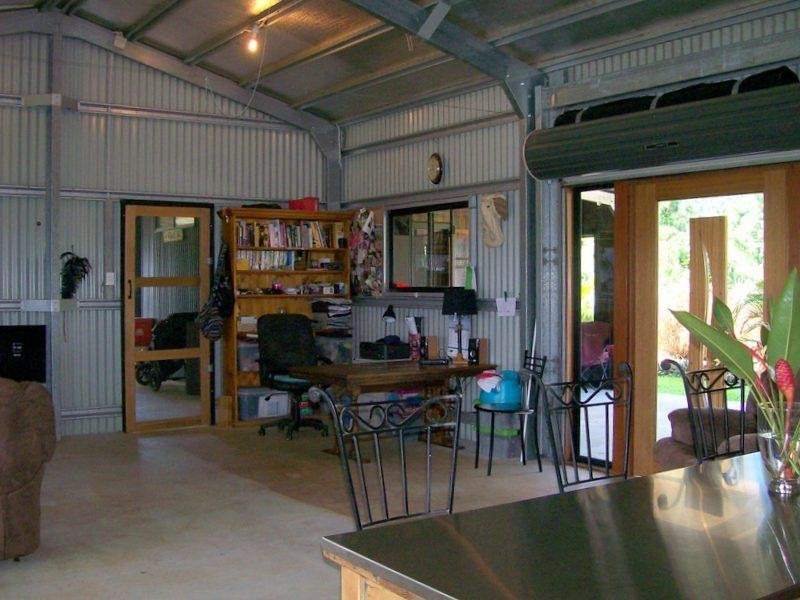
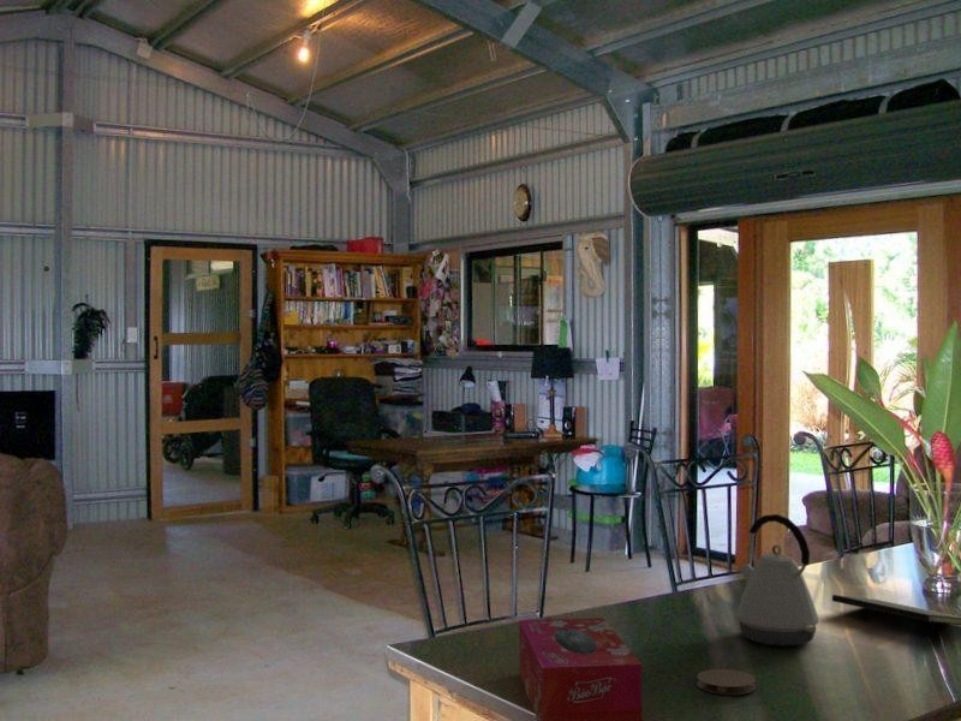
+ coaster (726, 681)
+ tissue box (575, 671)
+ kettle (774, 576)
+ notepad (901, 609)
